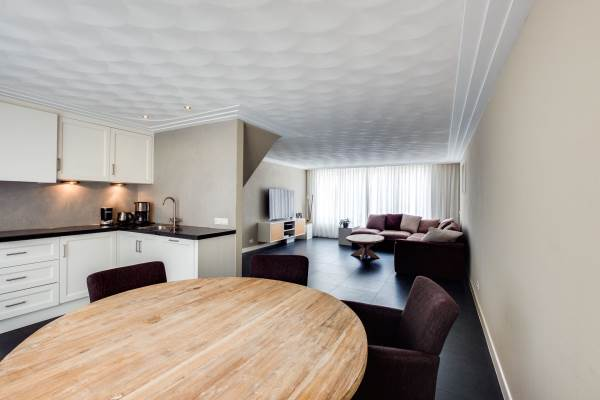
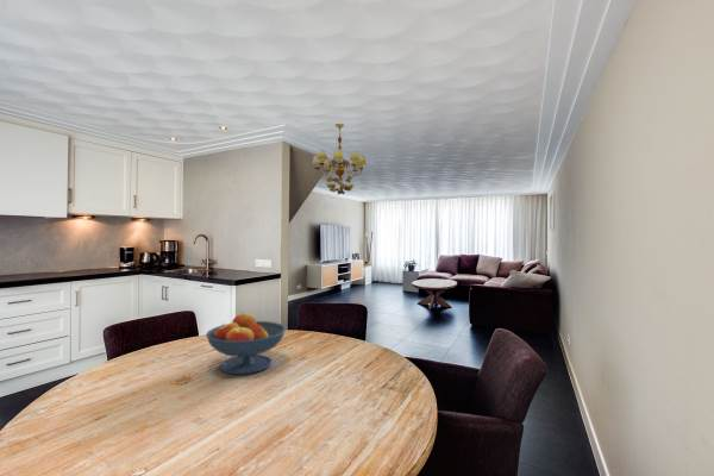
+ chandelier (339, 159)
+ fruit bowl (246, 340)
